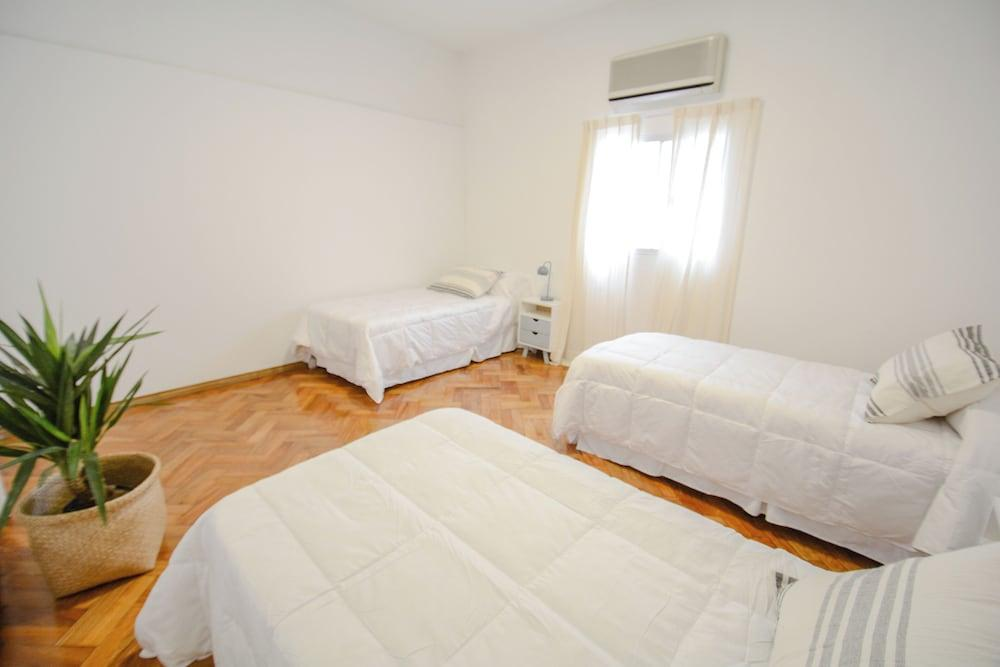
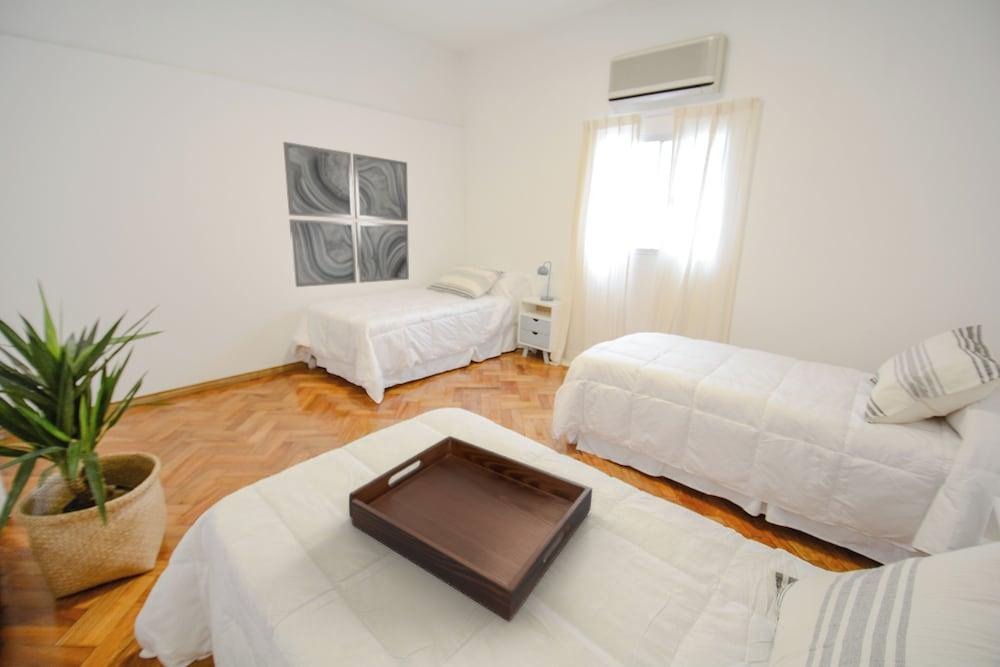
+ wall art (355, 218)
+ serving tray (471, 503)
